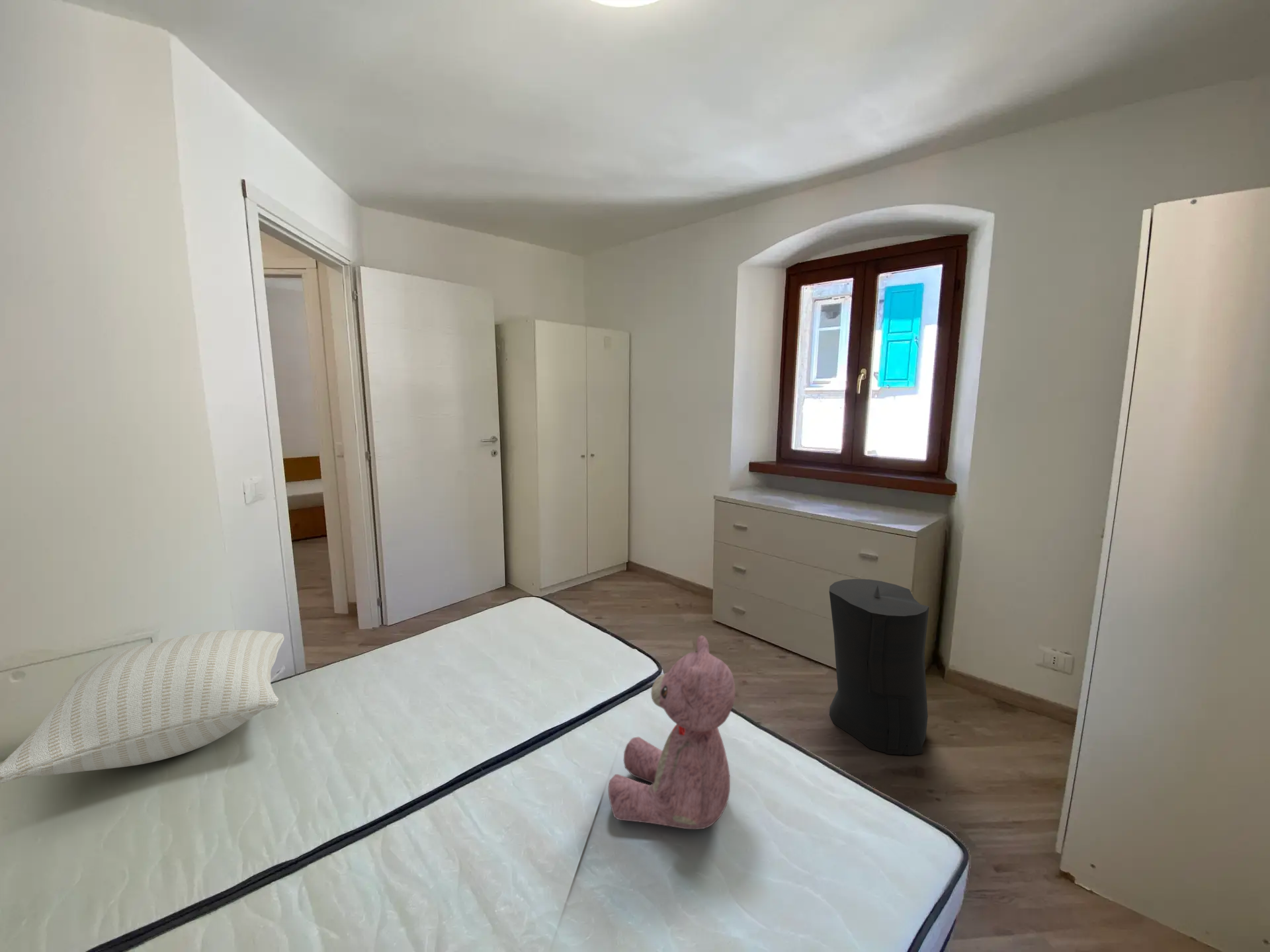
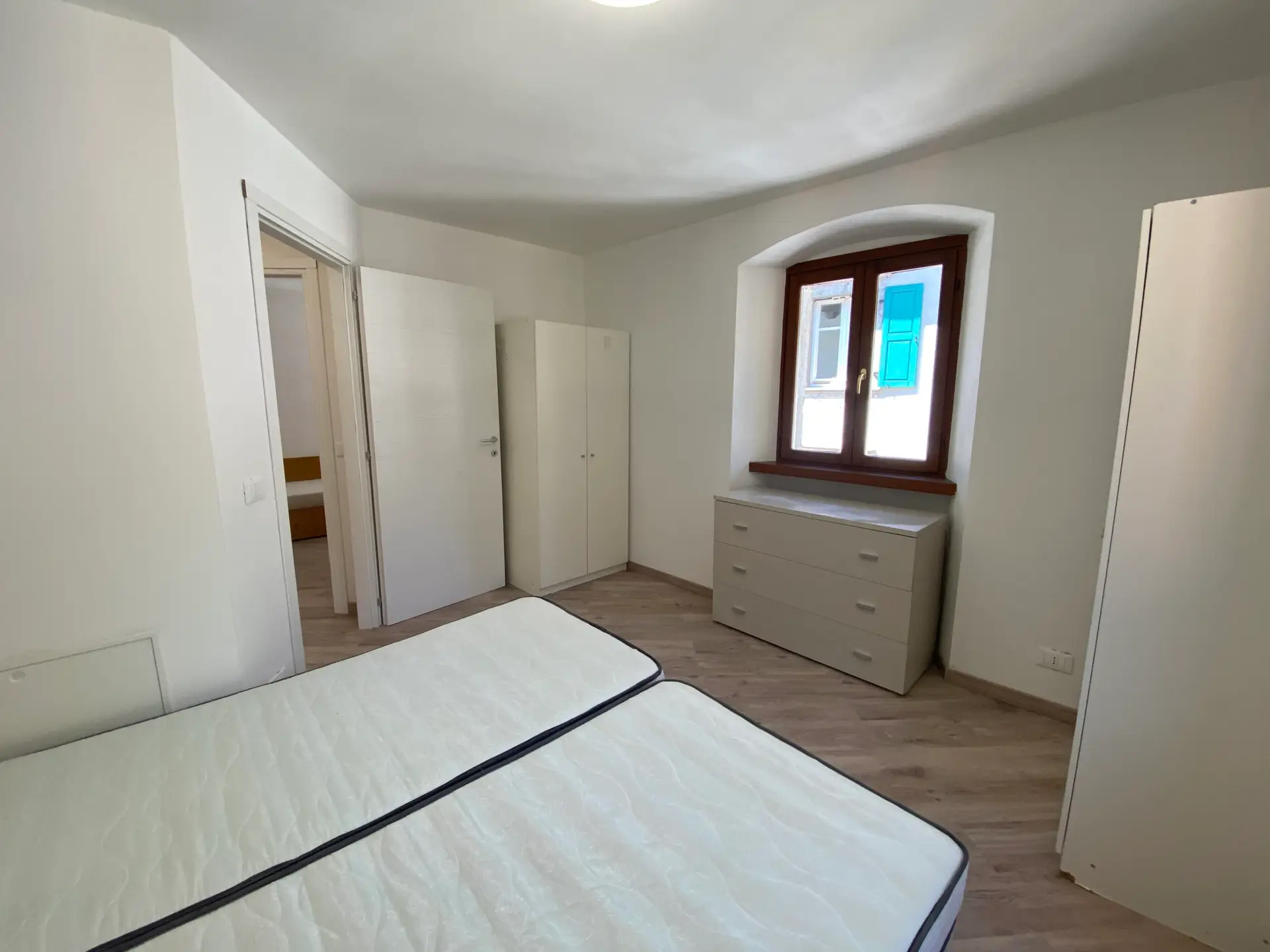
- teddy bear (673, 728)
- pillow (173, 691)
- trash can (876, 654)
